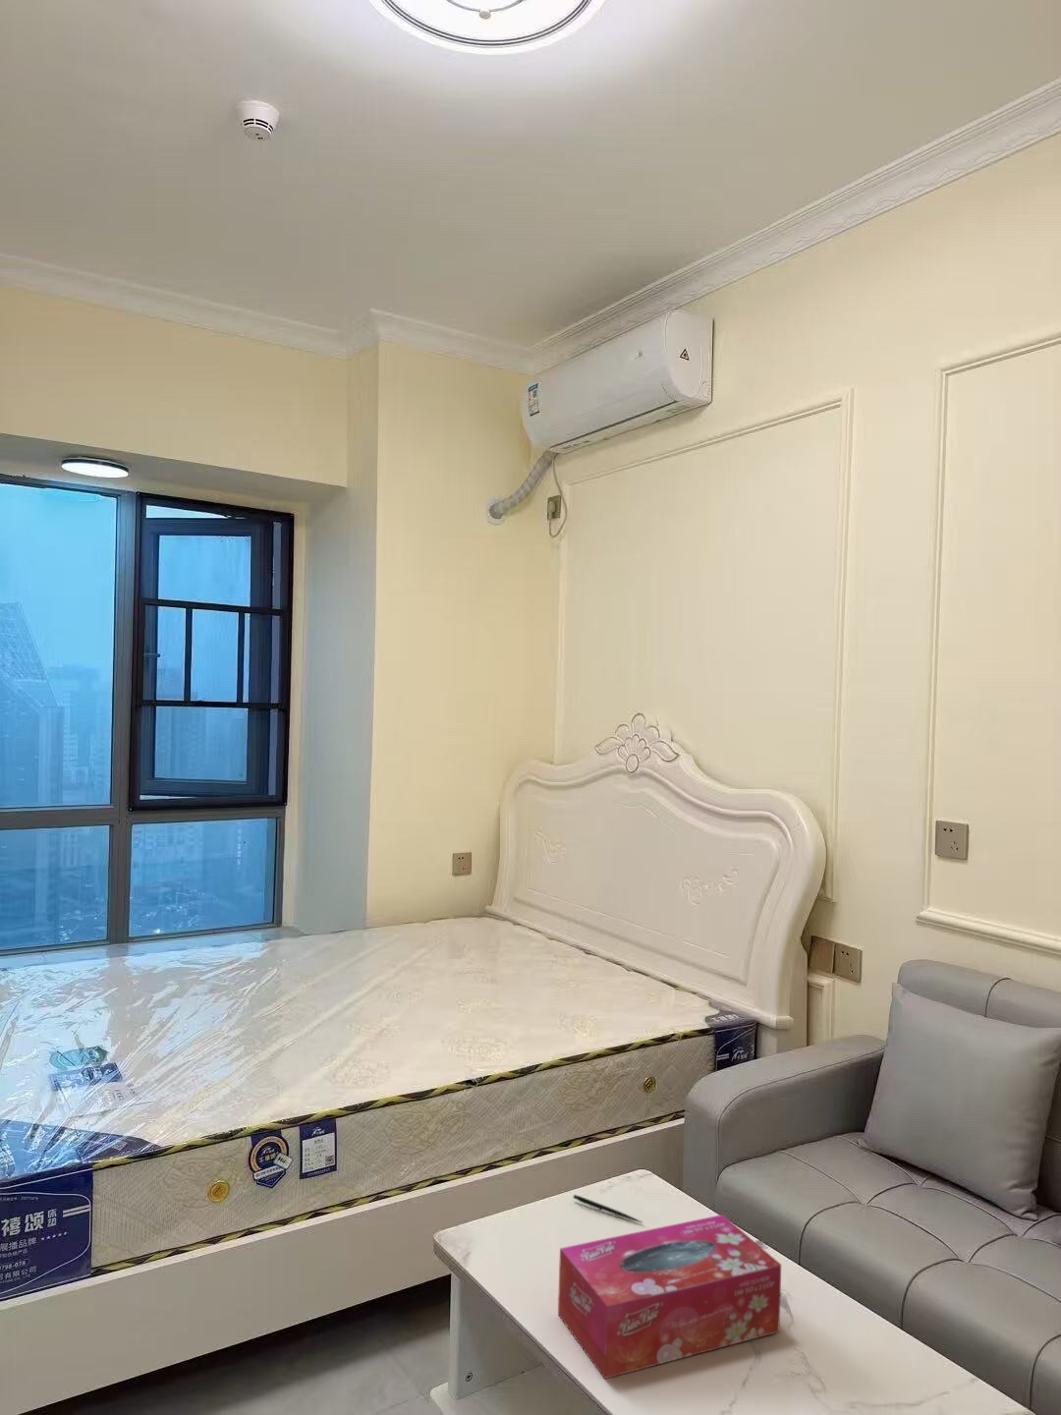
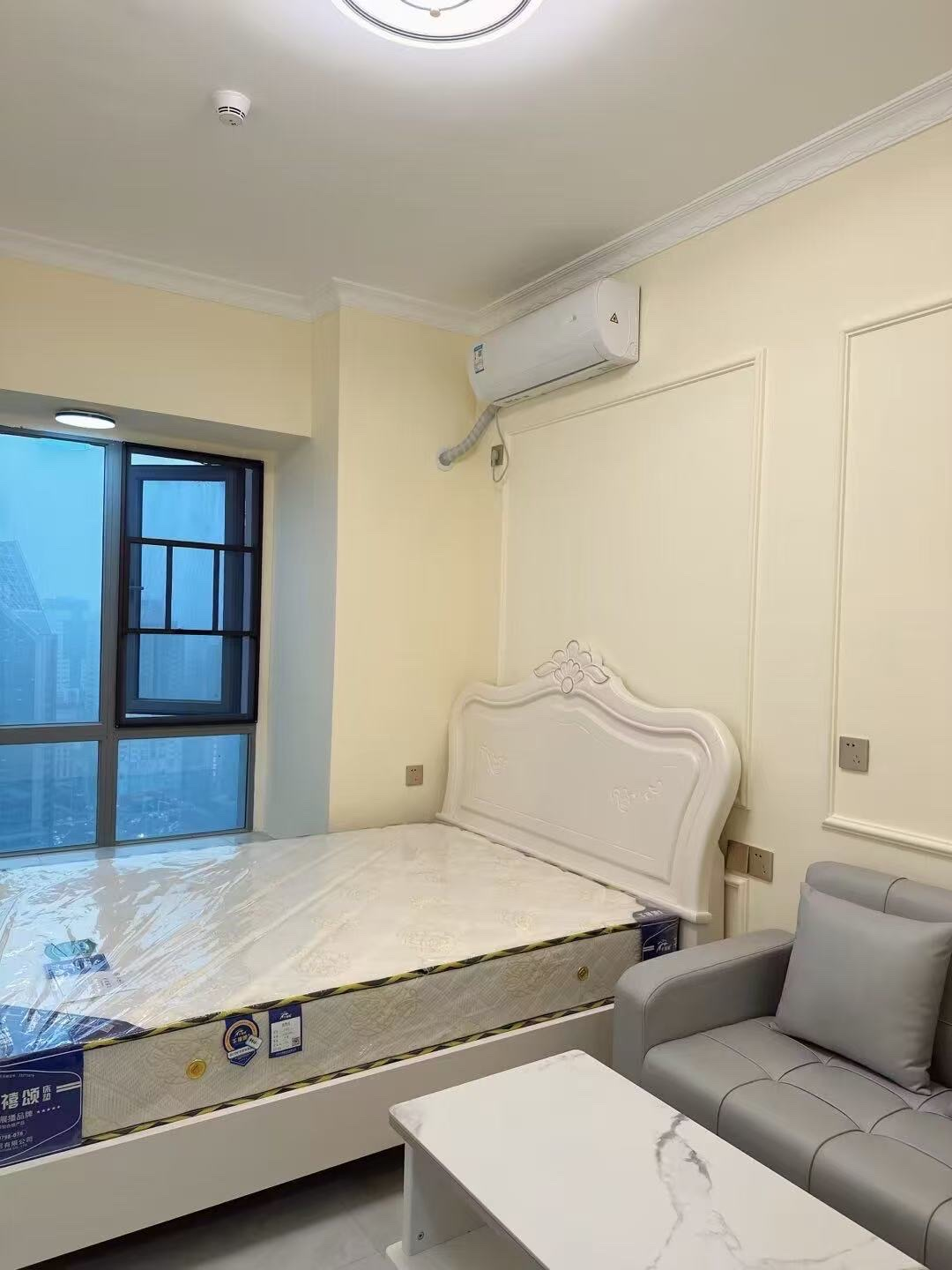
- tissue box (668, 1289)
- pen (607, 1209)
